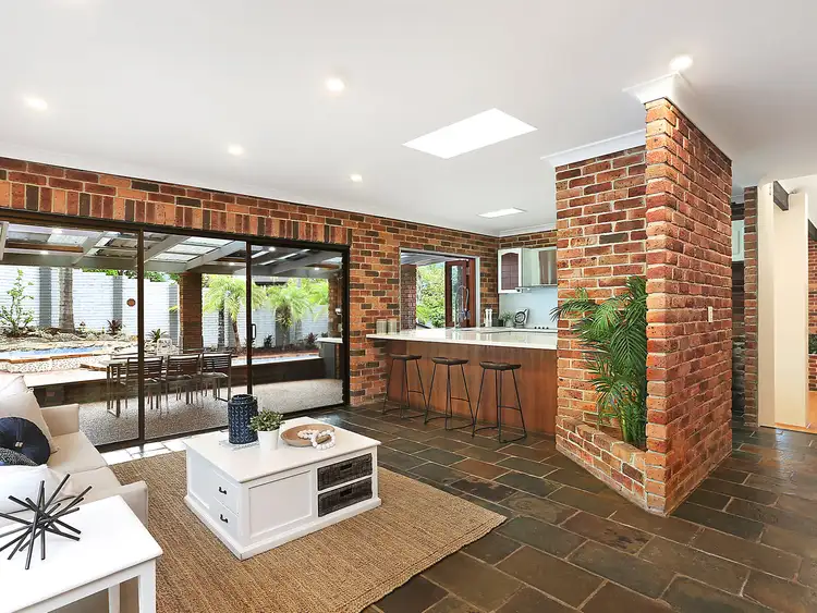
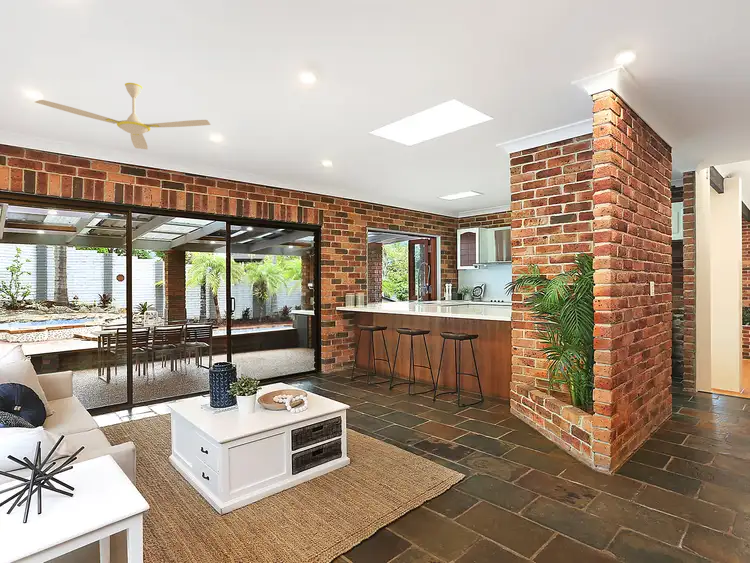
+ ceiling fan (130, 115)
